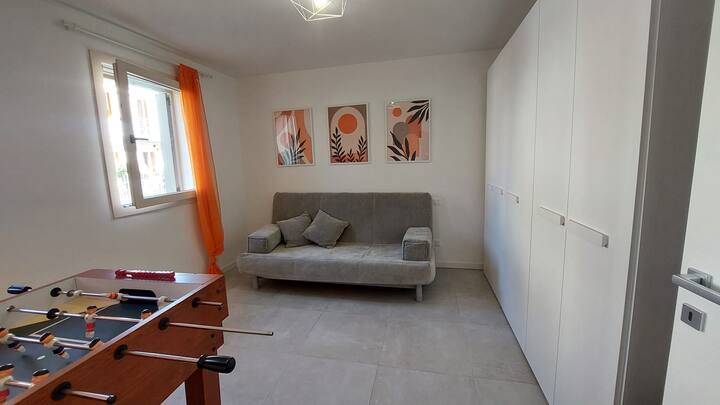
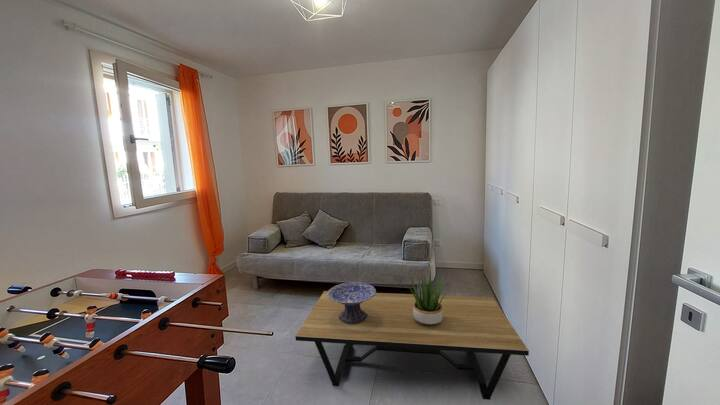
+ decorative bowl (352, 304)
+ potted plant (427, 297)
+ coffee table (405, 339)
